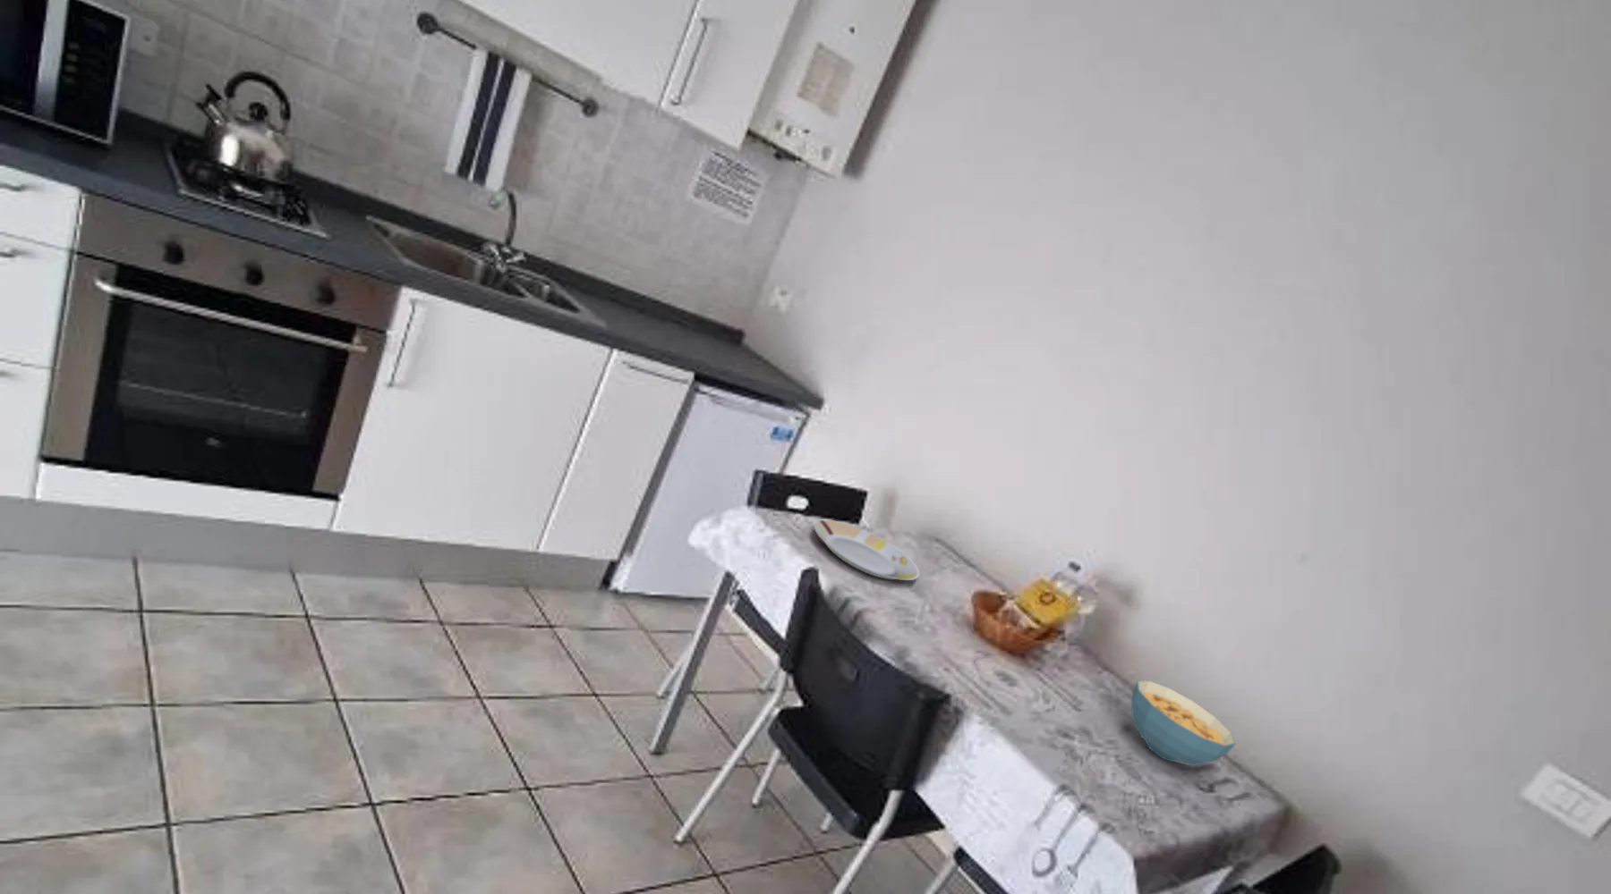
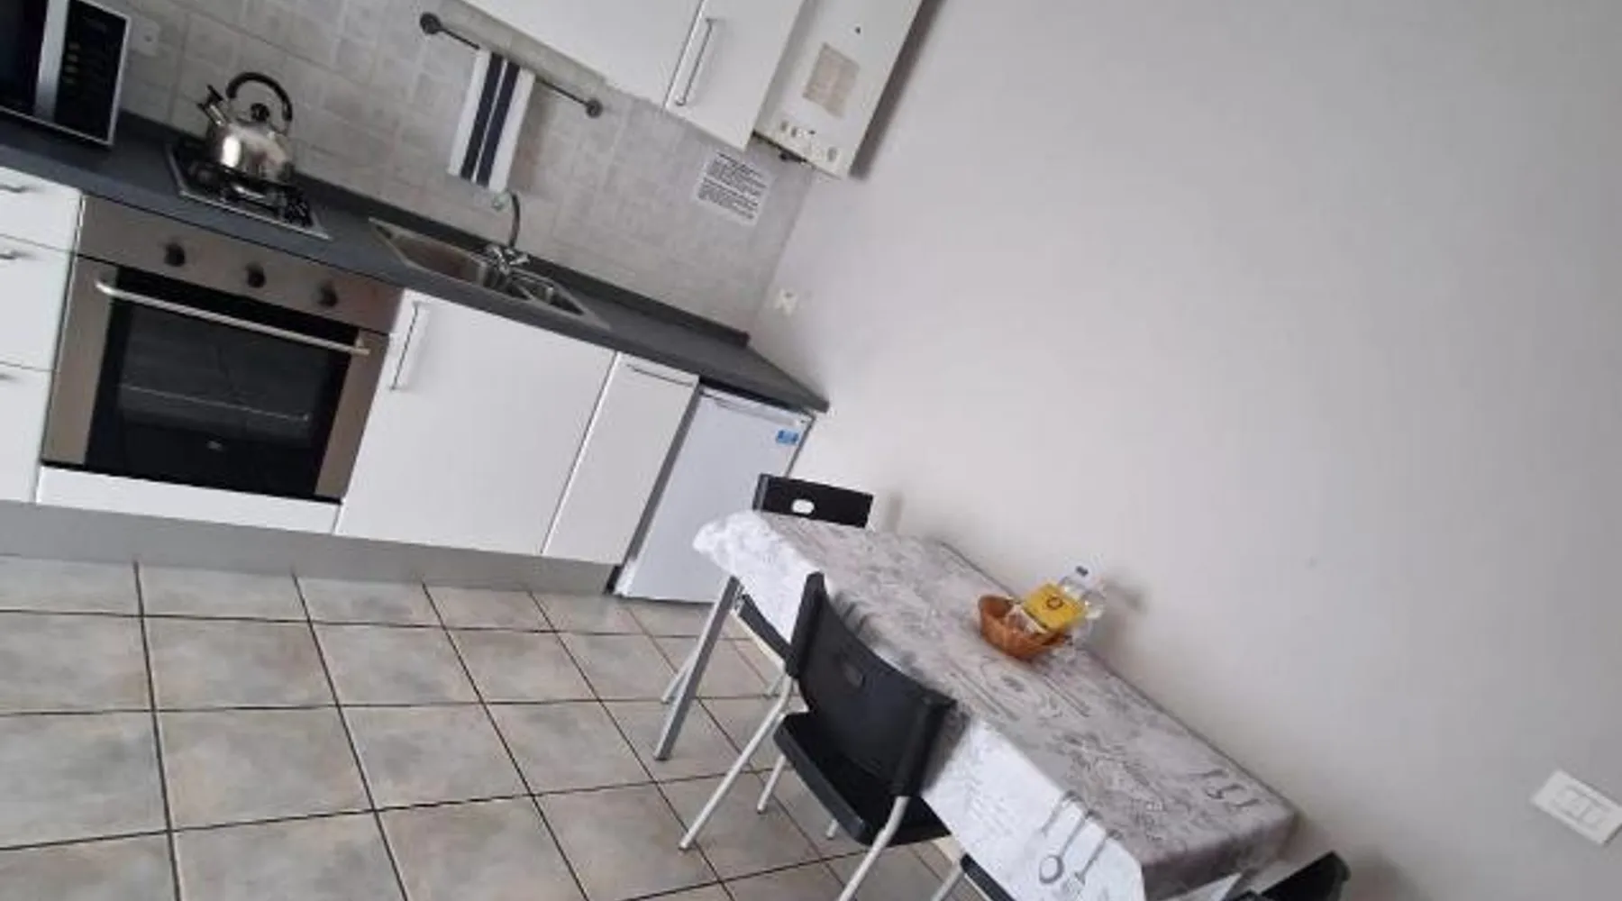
- plate (865, 553)
- cereal bowl (1172, 731)
